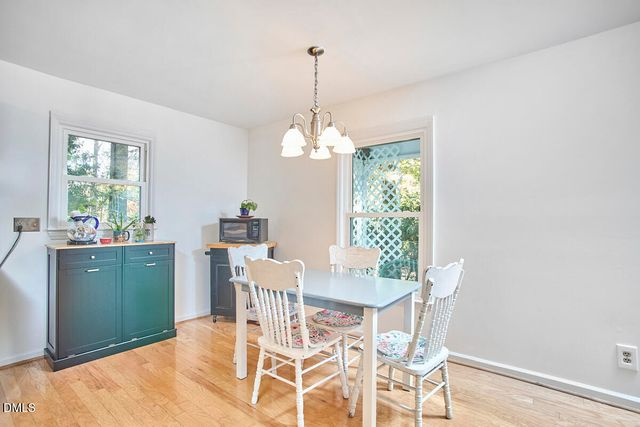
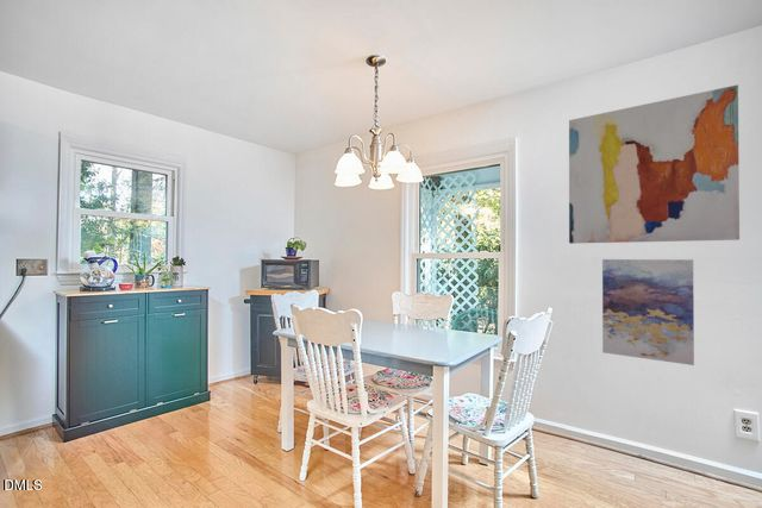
+ wall art (644, 173)
+ wall art (645, 308)
